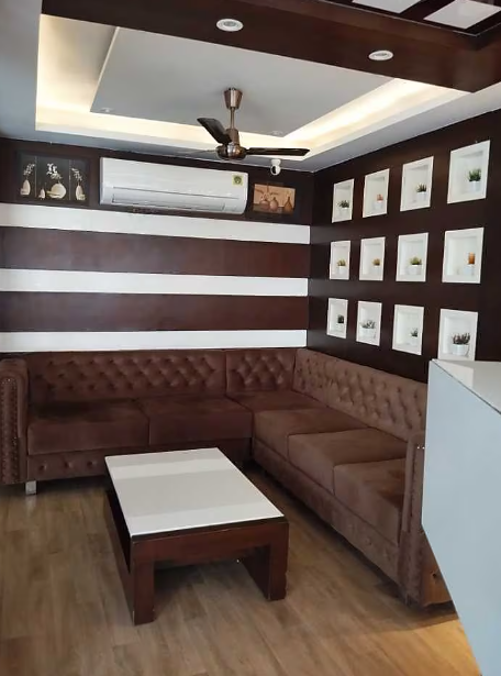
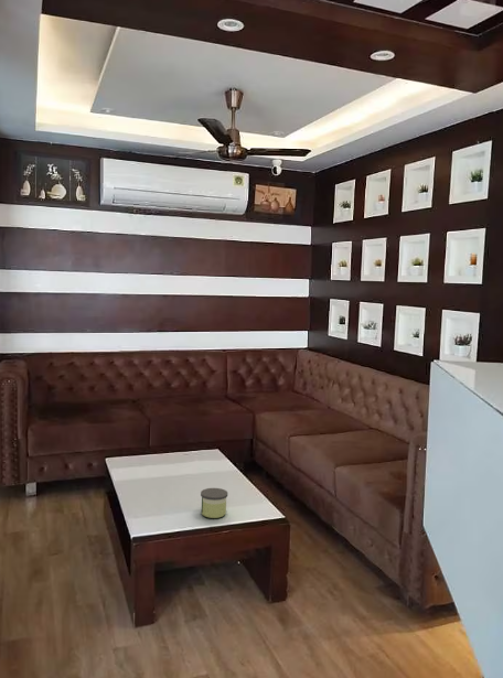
+ candle (213, 503)
